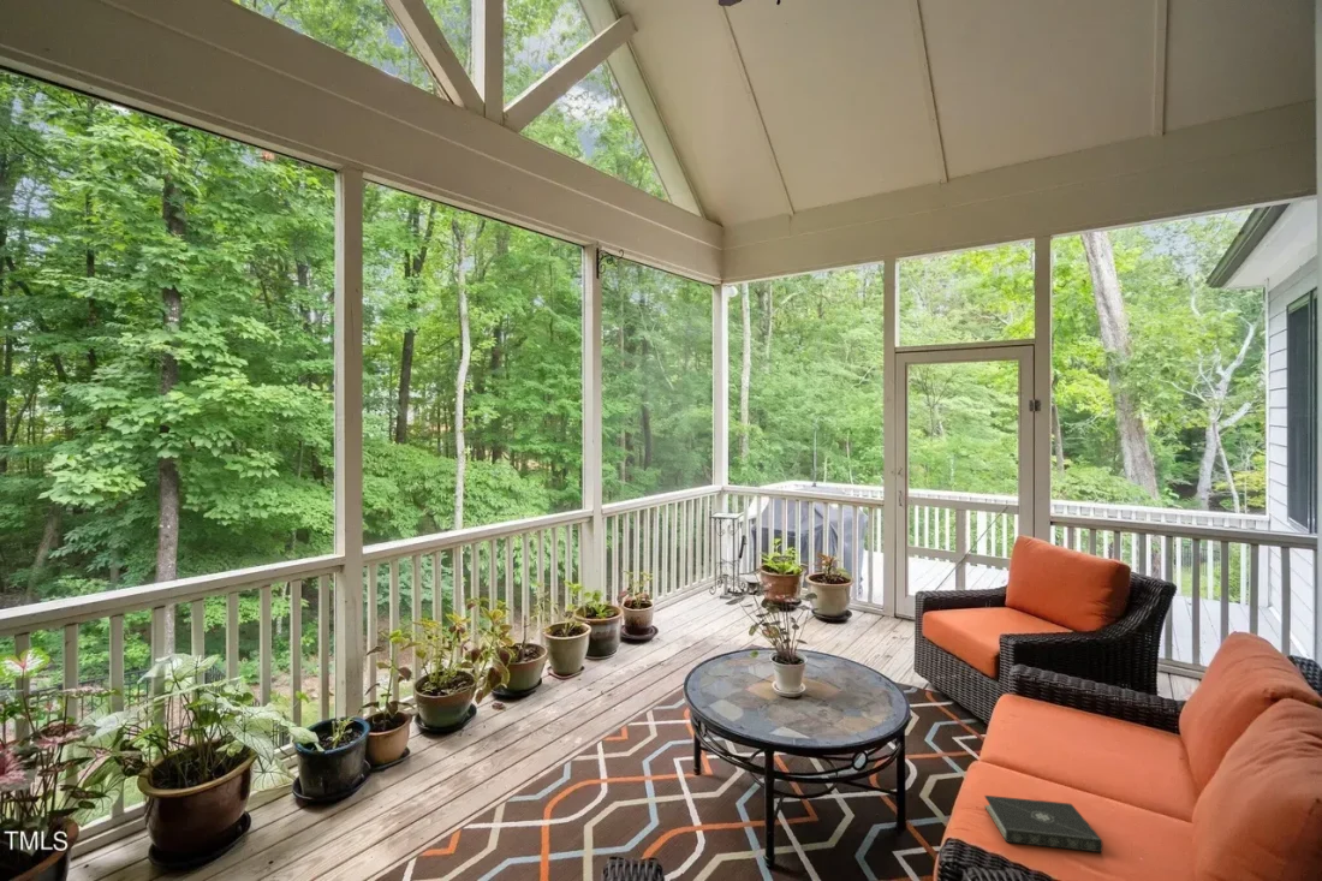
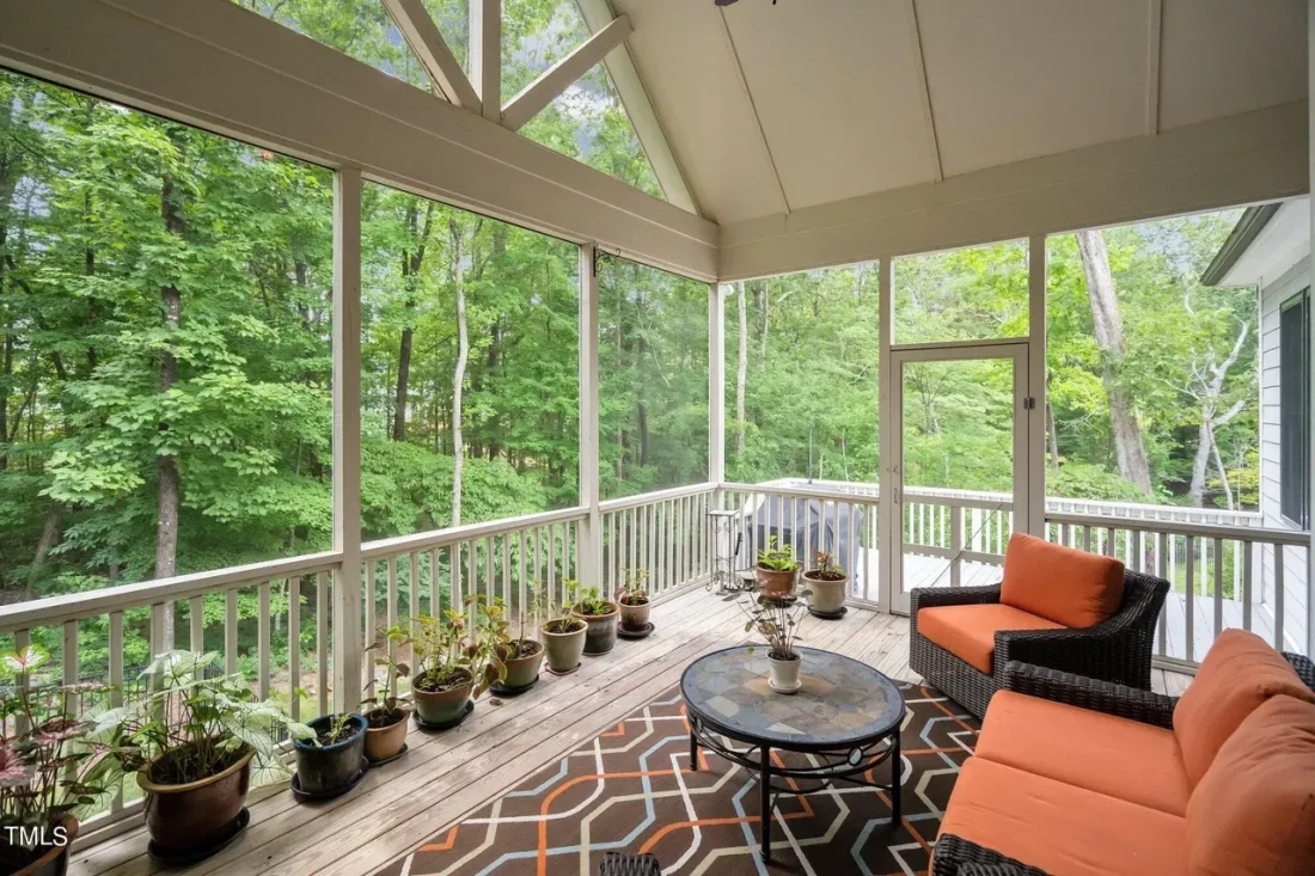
- book (1040, 822)
